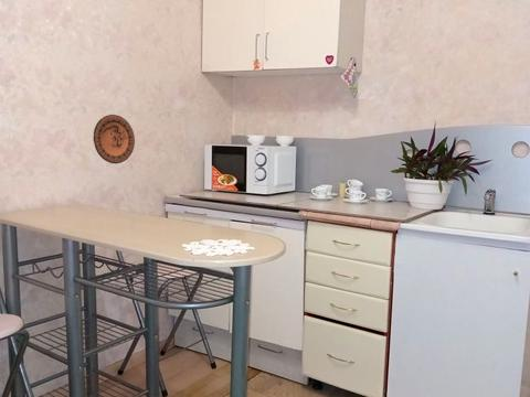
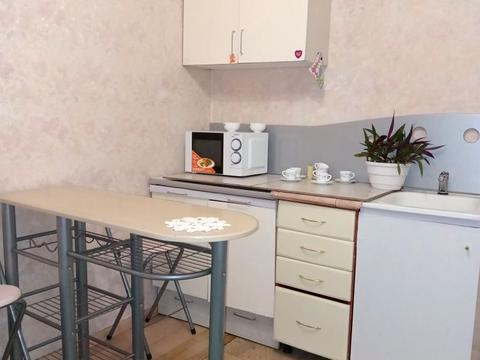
- decorative plate (114, 139)
